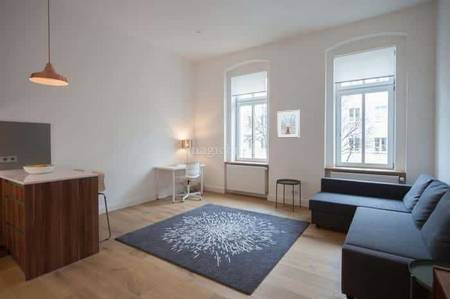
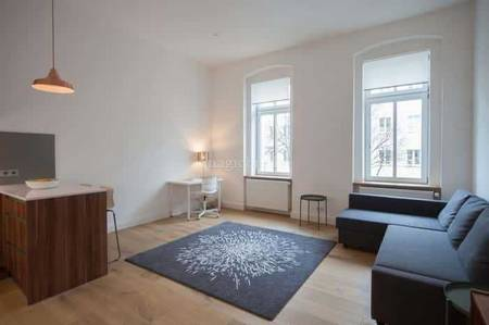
- picture frame (288, 124)
